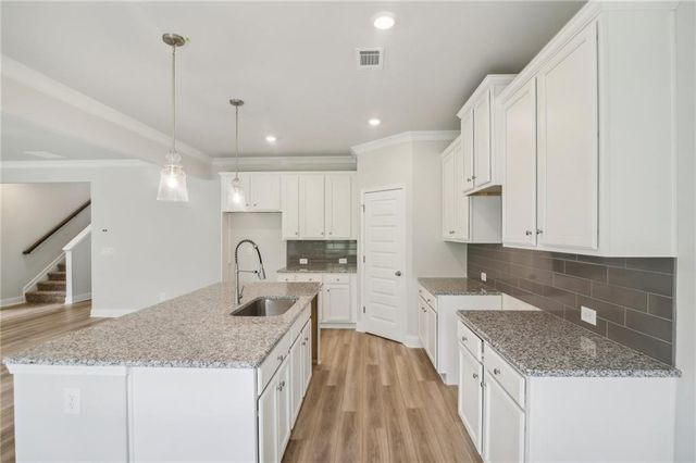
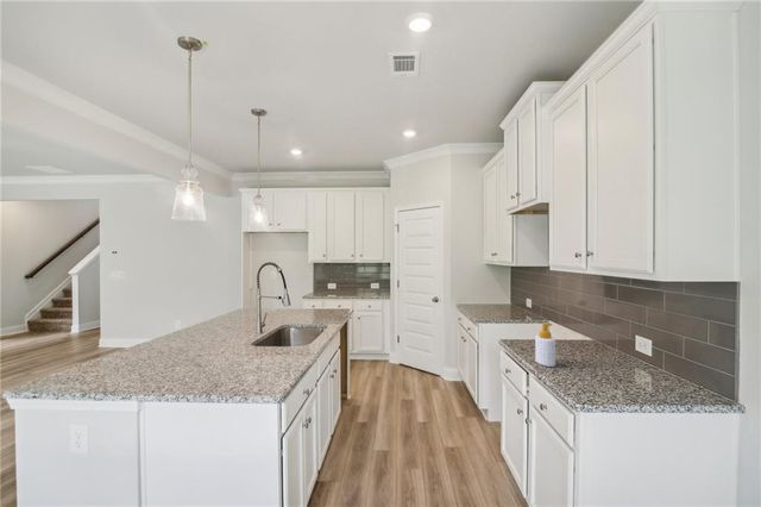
+ soap bottle (545, 343)
